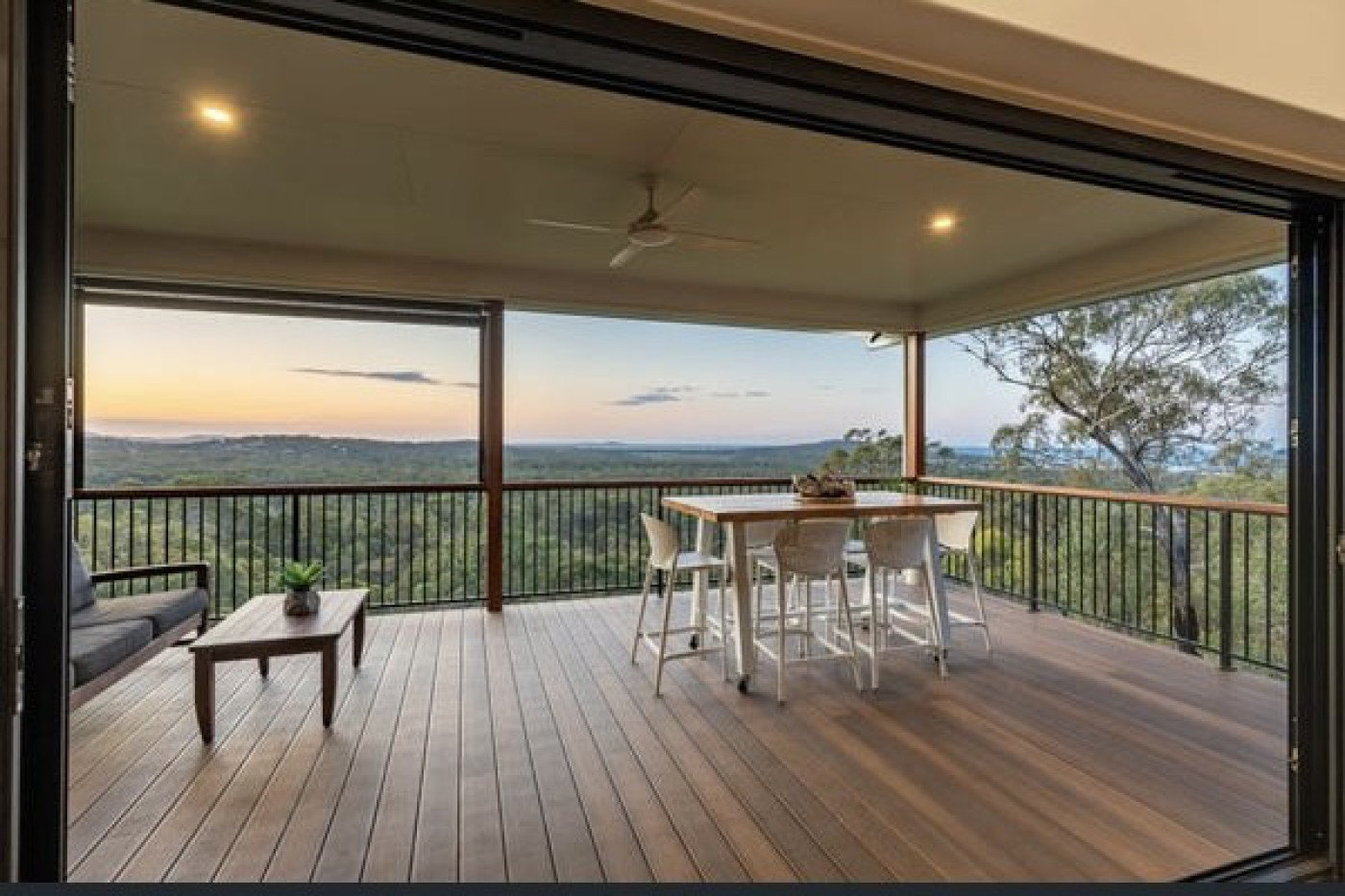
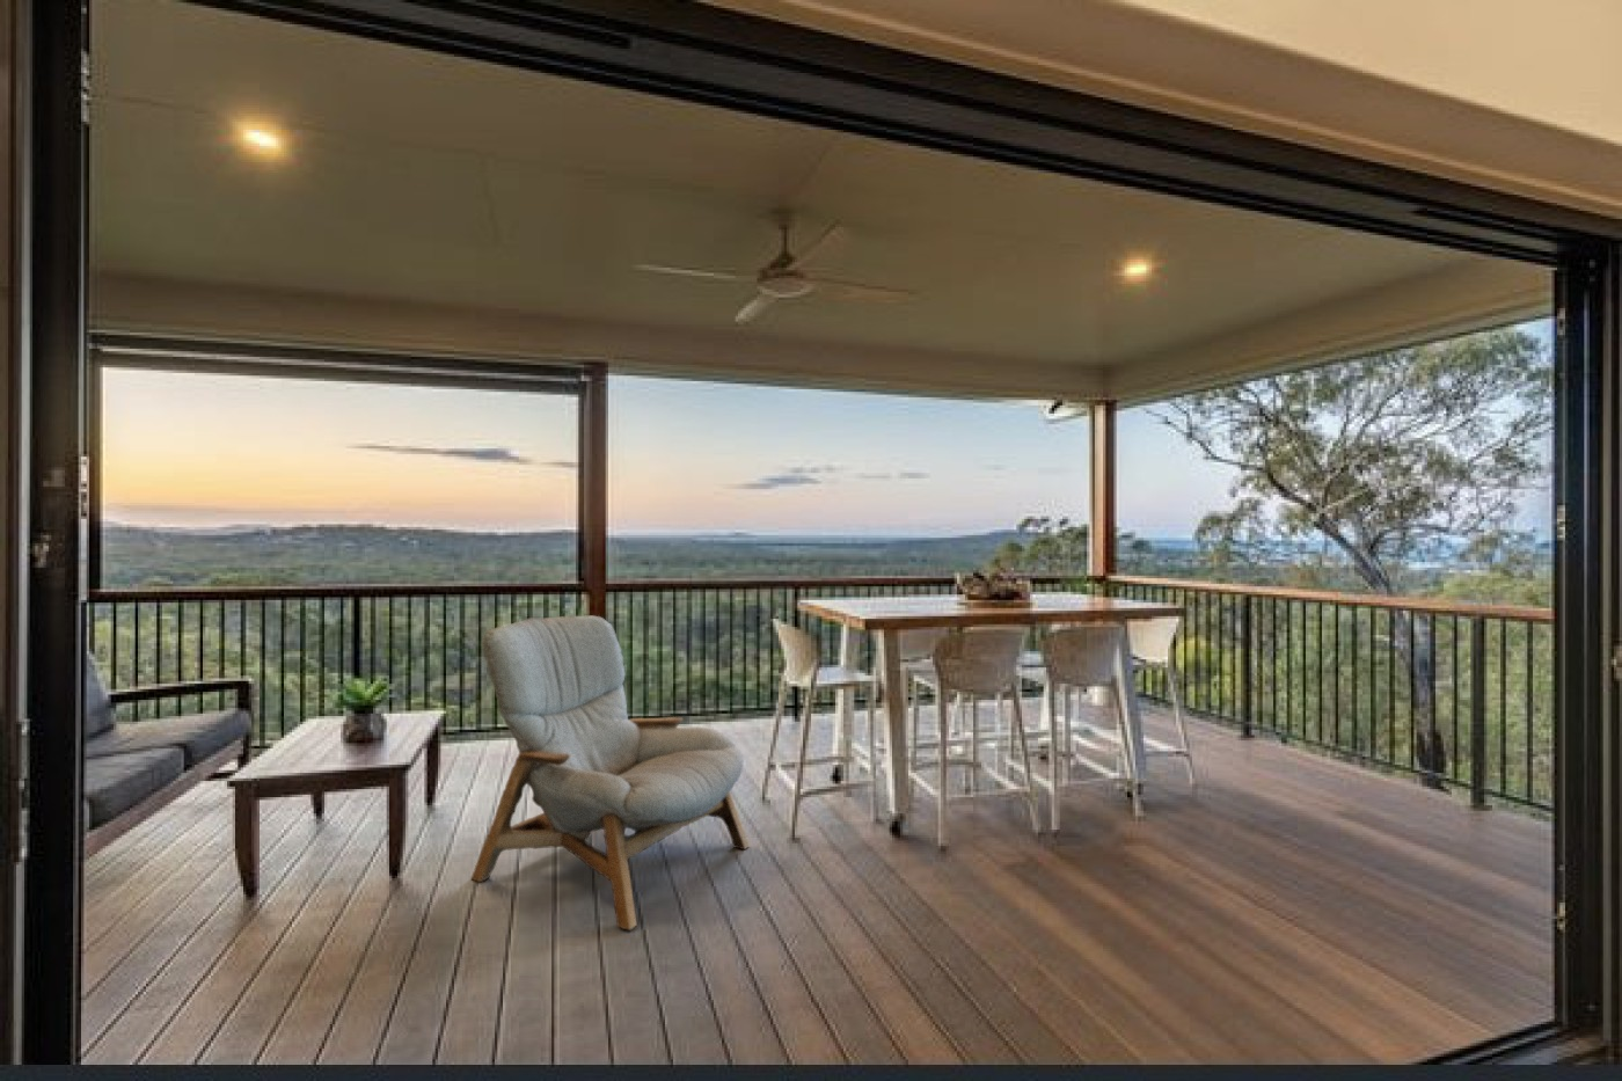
+ armchair (611, 741)
